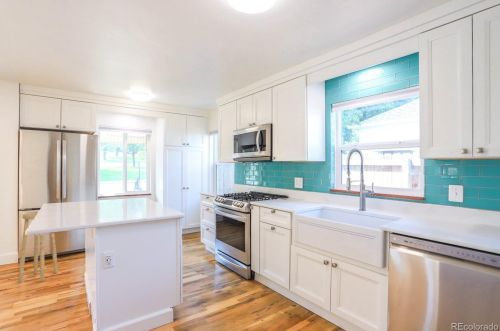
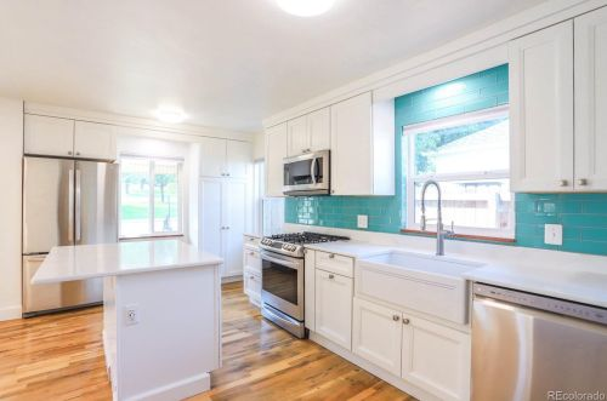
- stool (40, 245)
